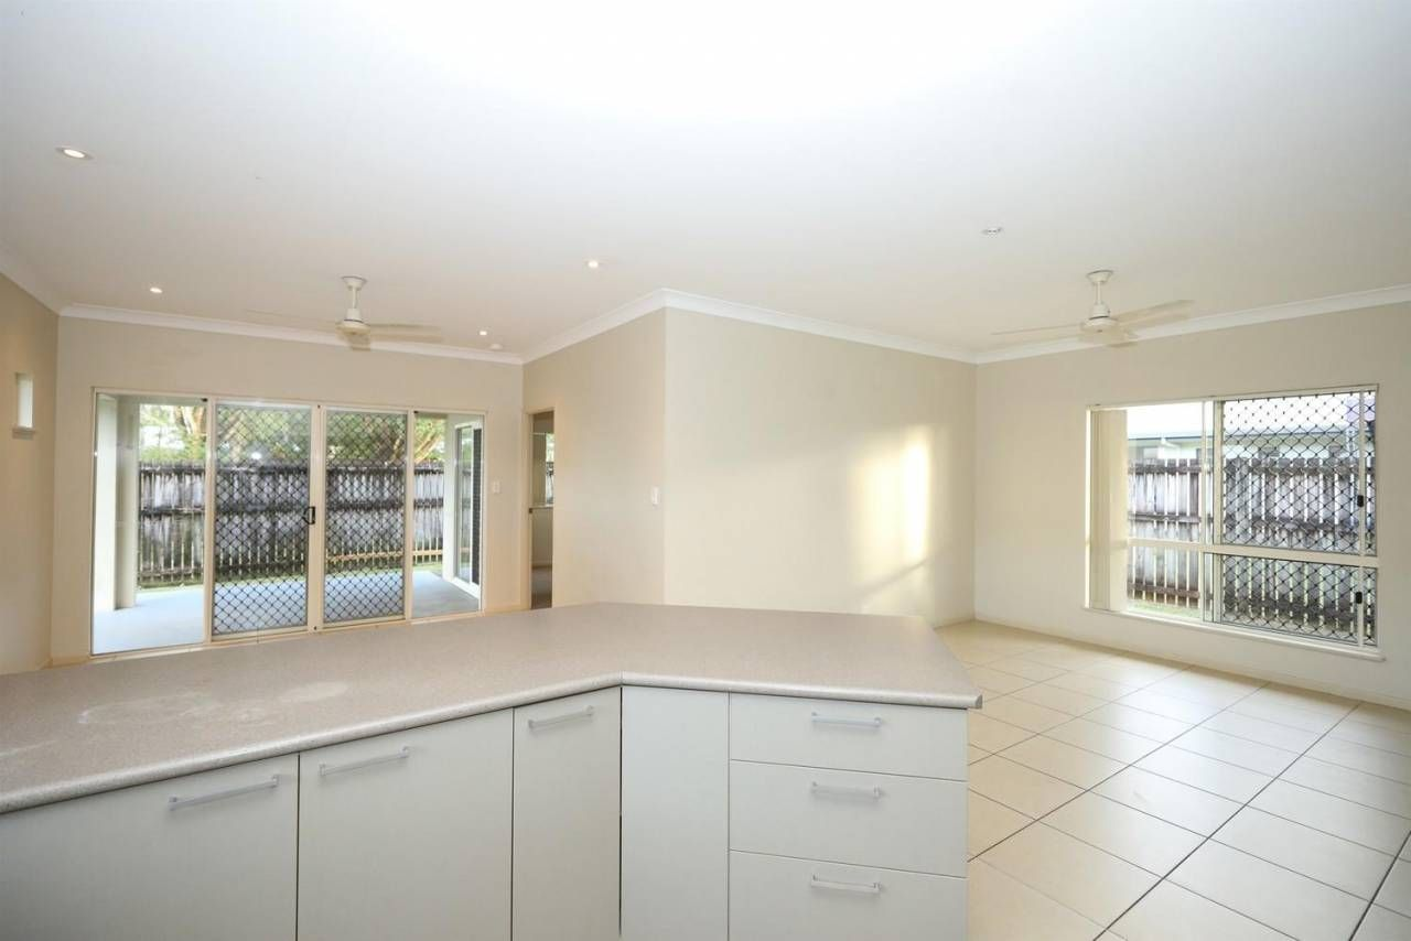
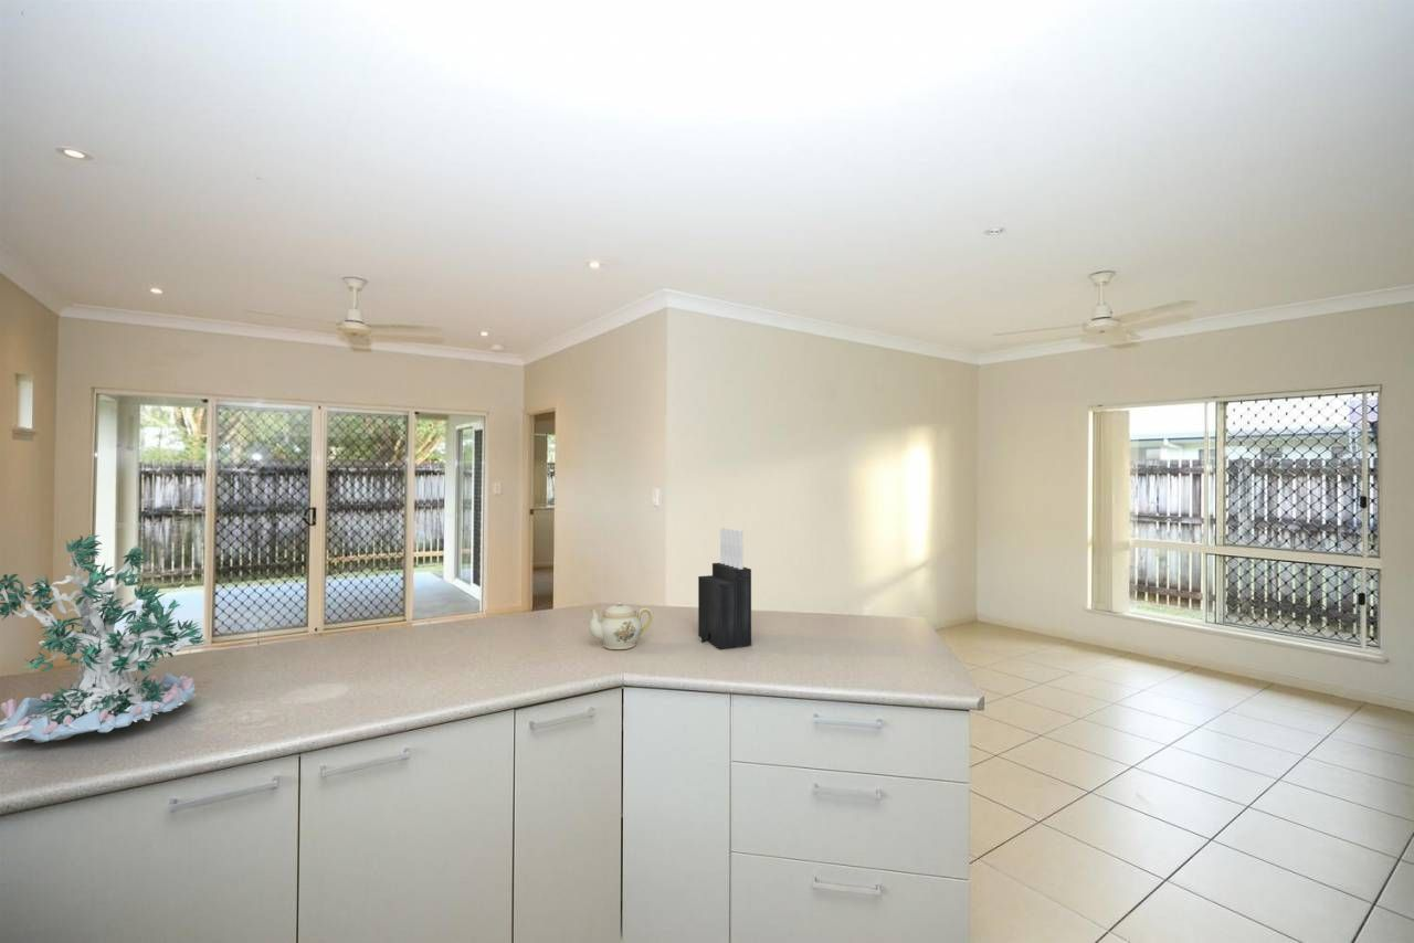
+ knife block (720, 584)
+ teapot (621, 623)
+ plant (113, 627)
